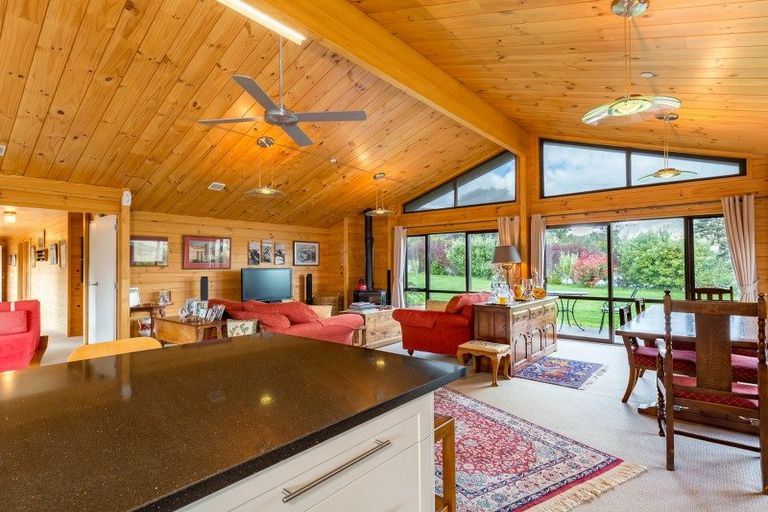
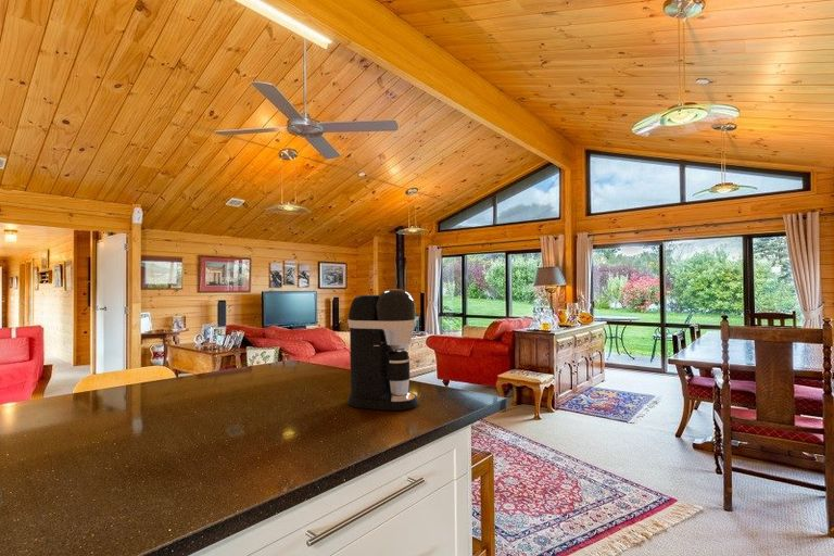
+ coffee maker (381, 345)
